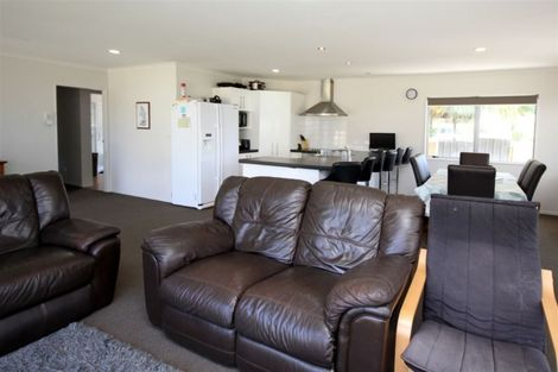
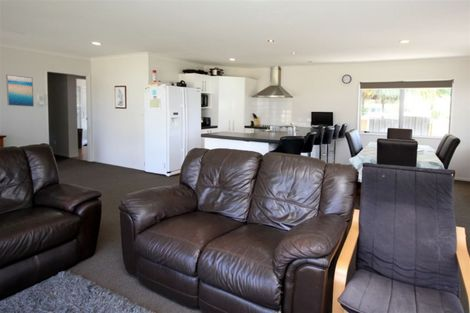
+ wall art (20, 91)
